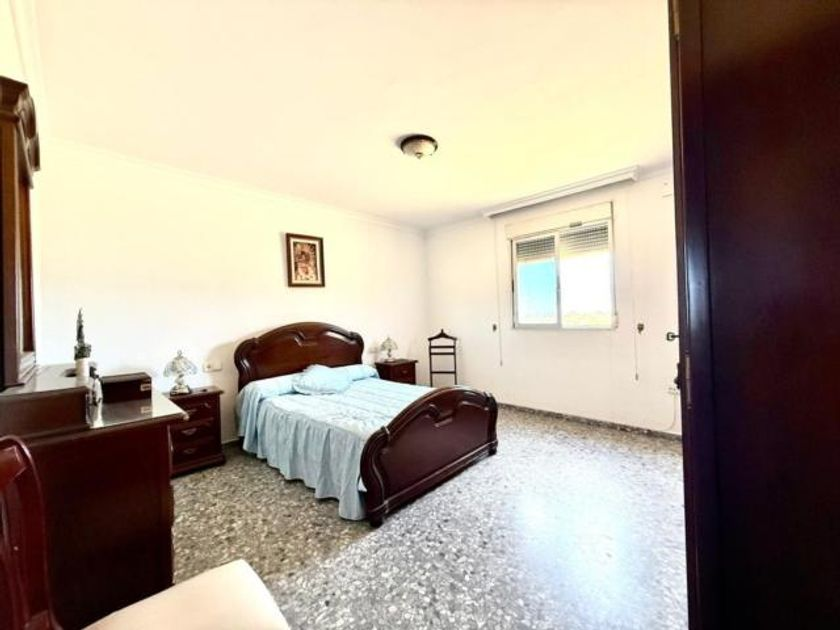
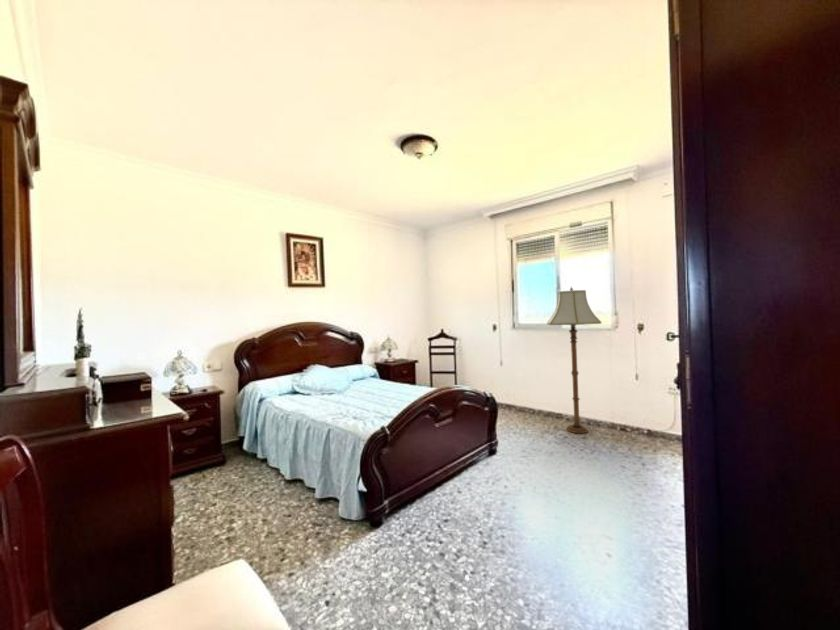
+ floor lamp (574, 358)
